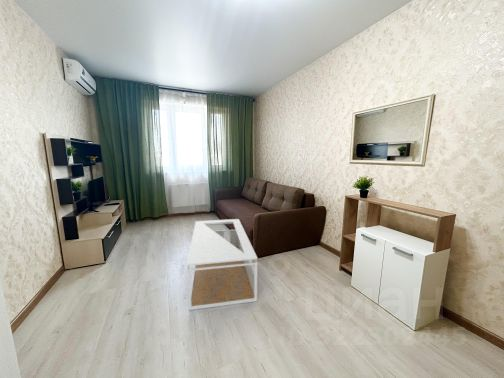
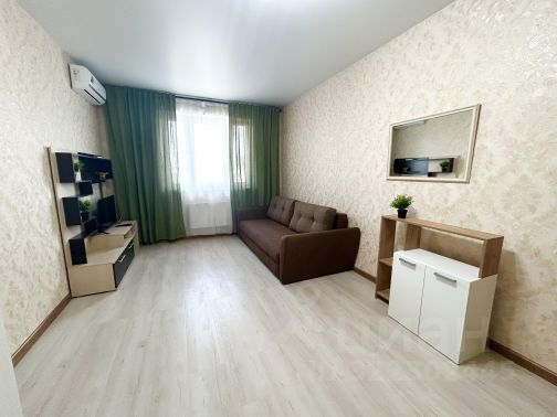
- coffee table (220, 253)
